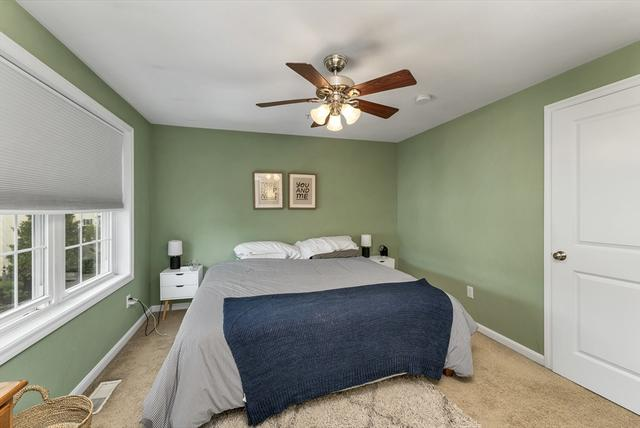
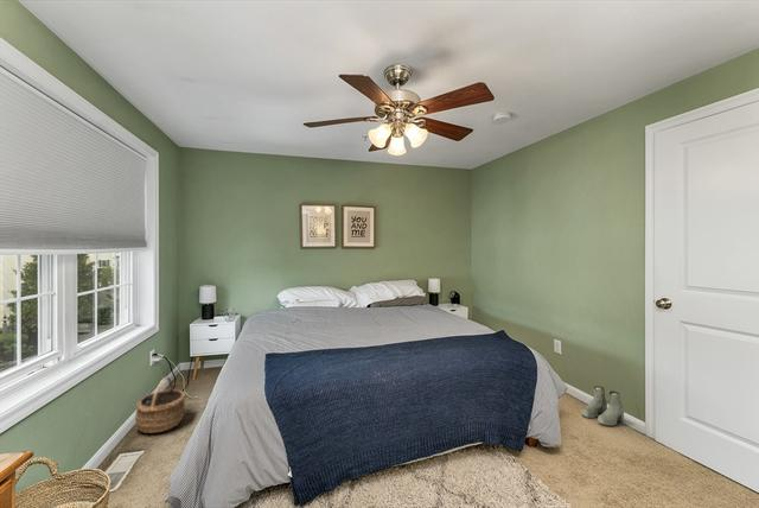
+ wicker basket (161, 401)
+ boots (602, 404)
